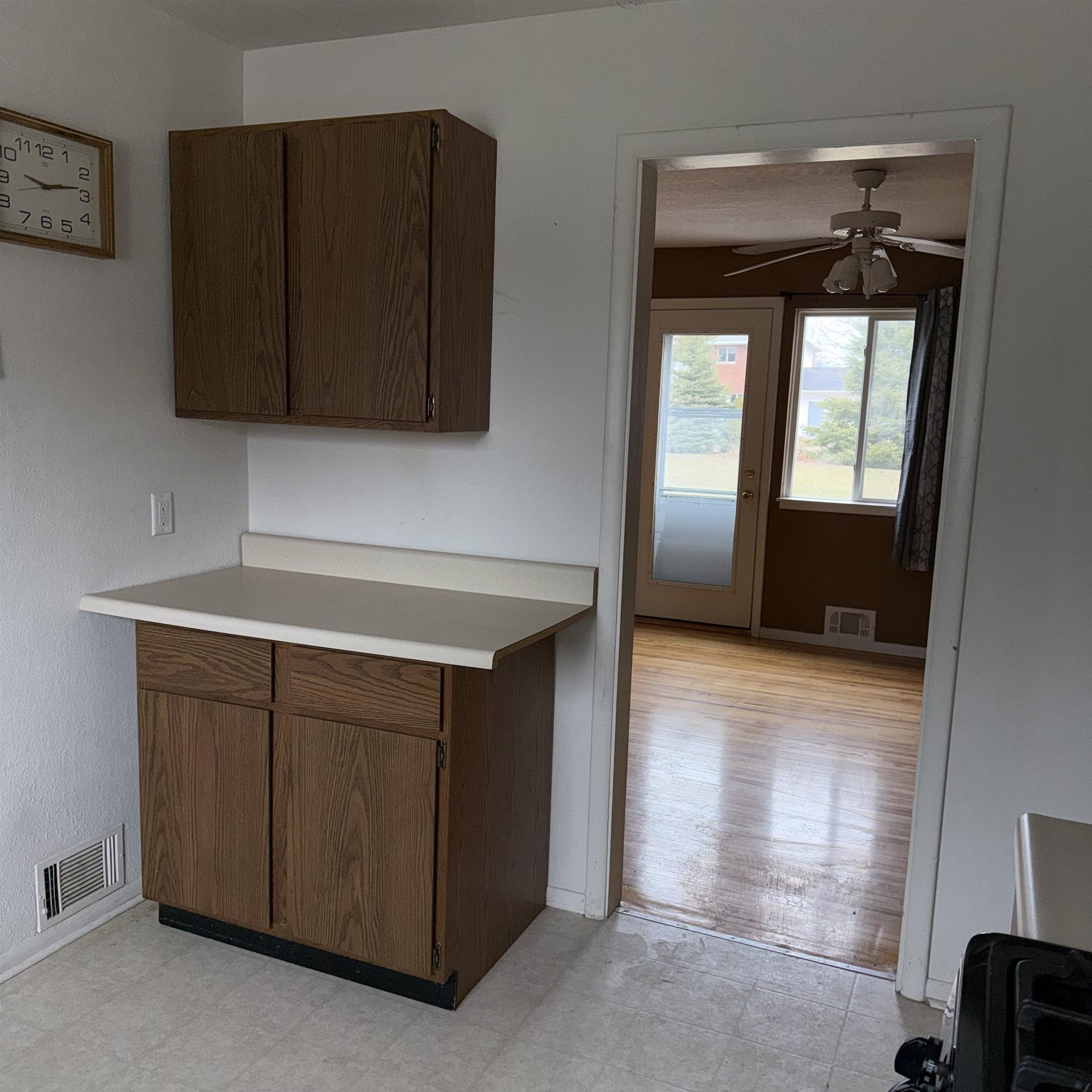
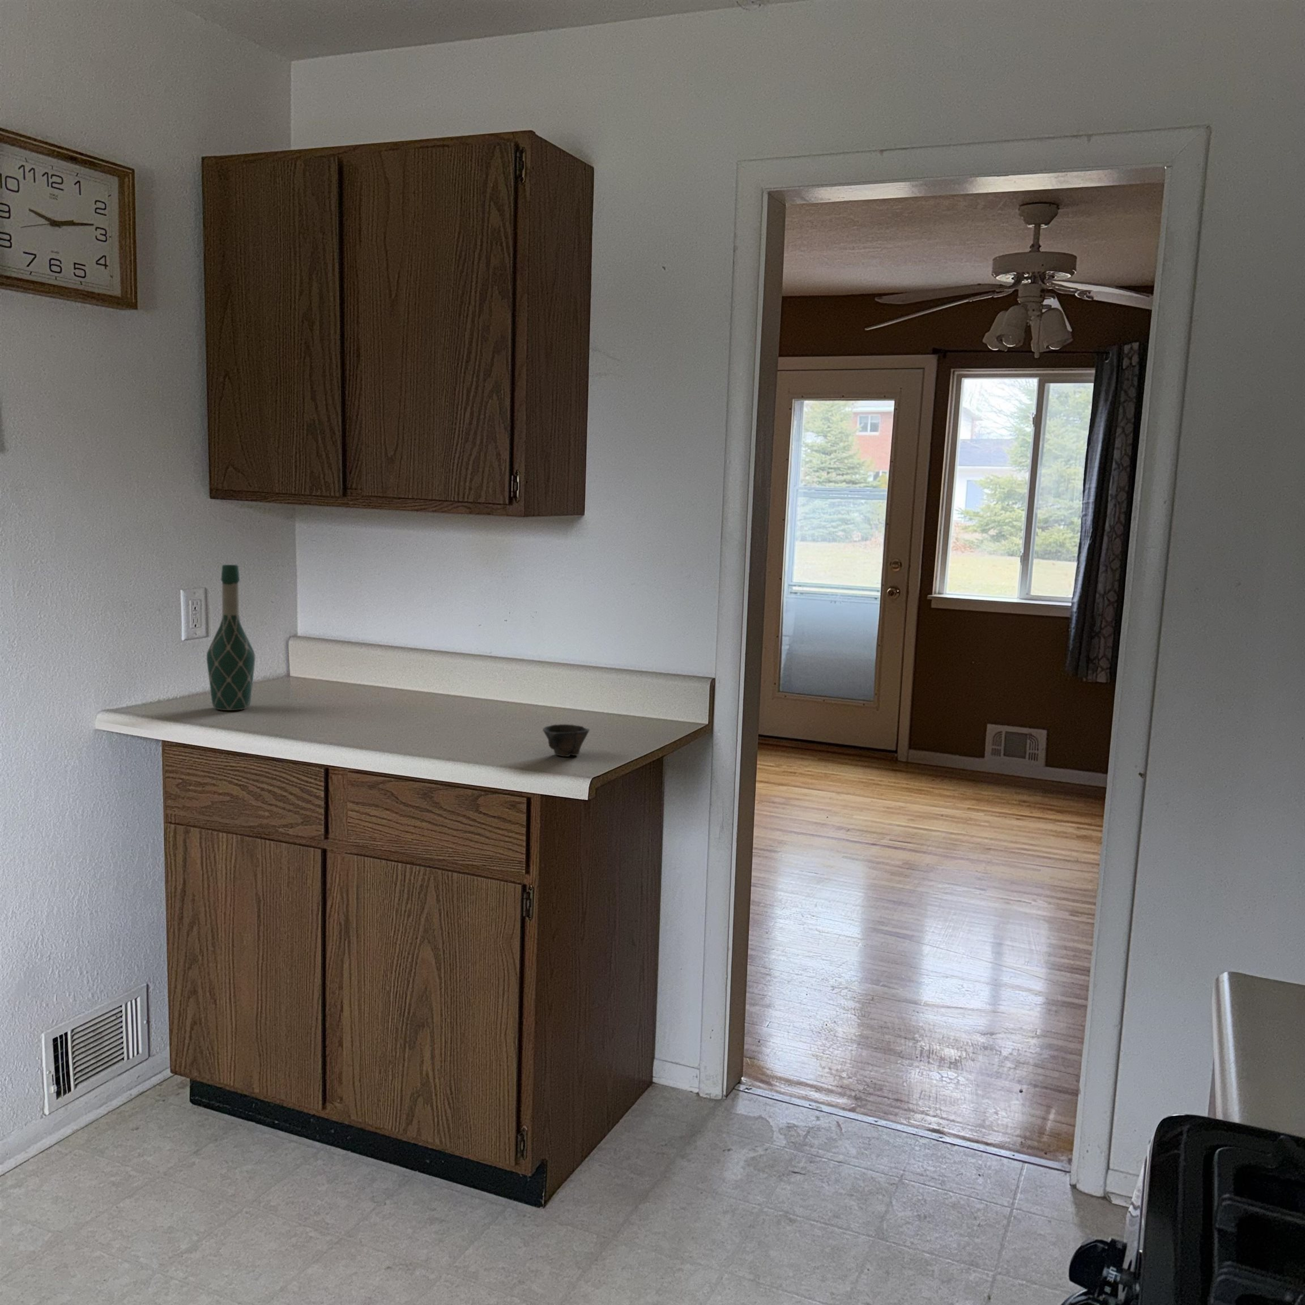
+ wine bottle (231, 637)
+ cup (564, 741)
